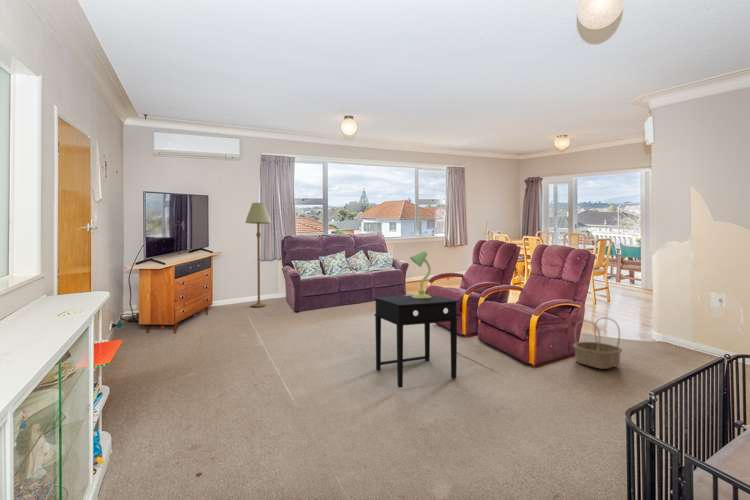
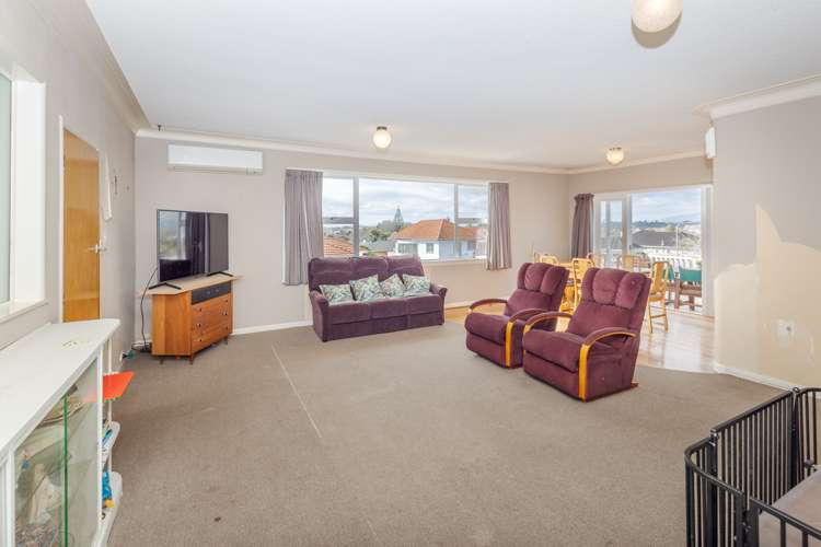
- side table (425, 336)
- basket (596, 341)
- floor lamp (258, 254)
- table lamp (424, 277)
